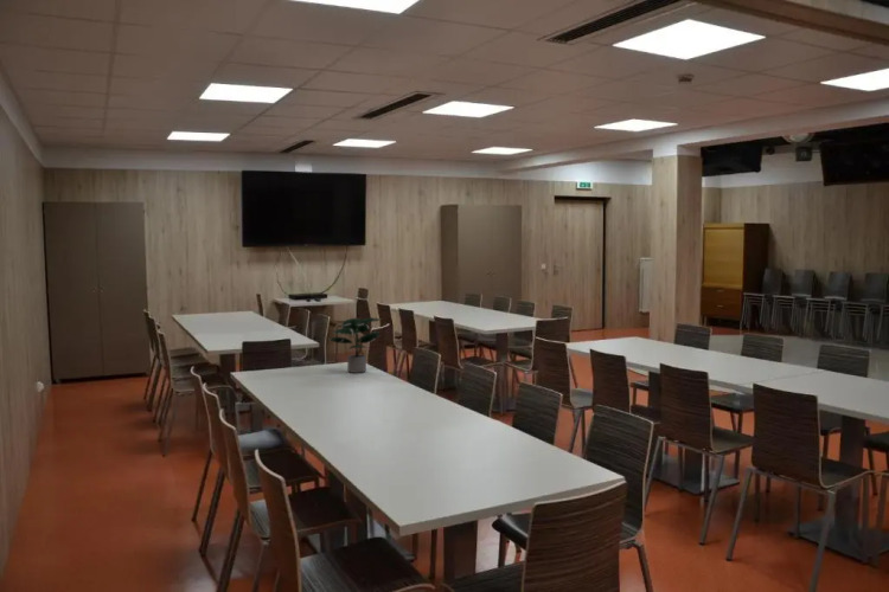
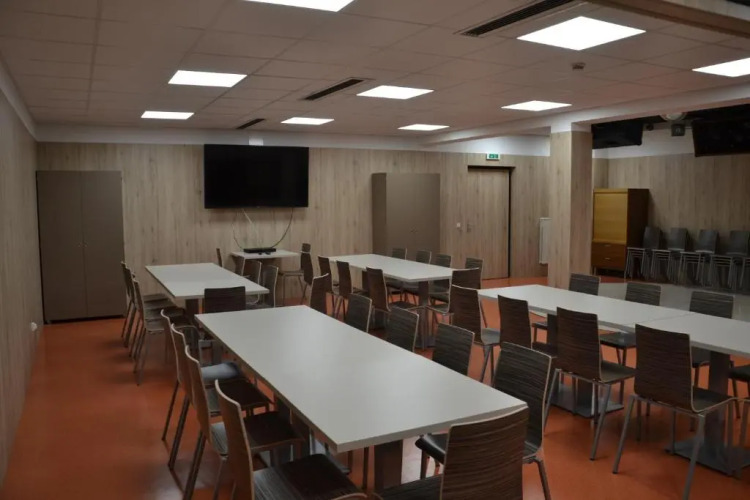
- potted plant (356, 345)
